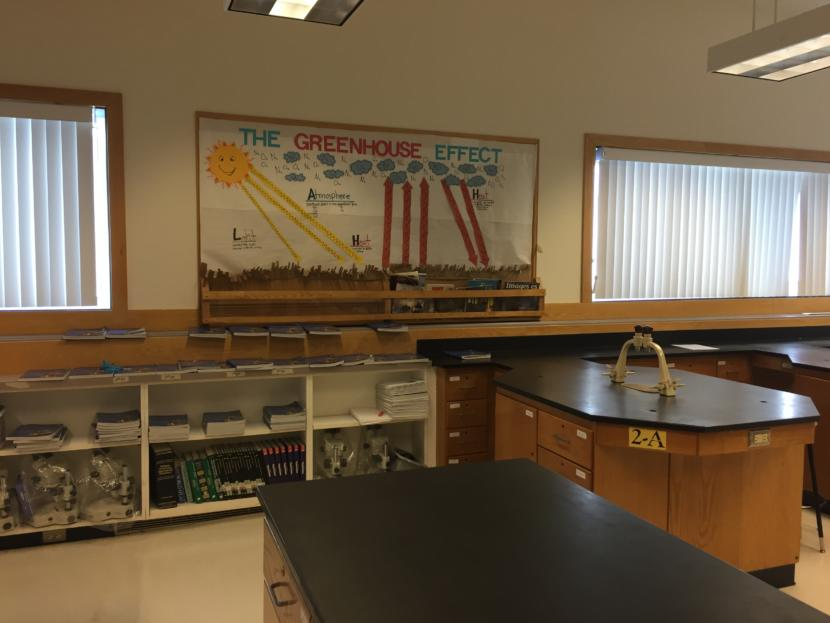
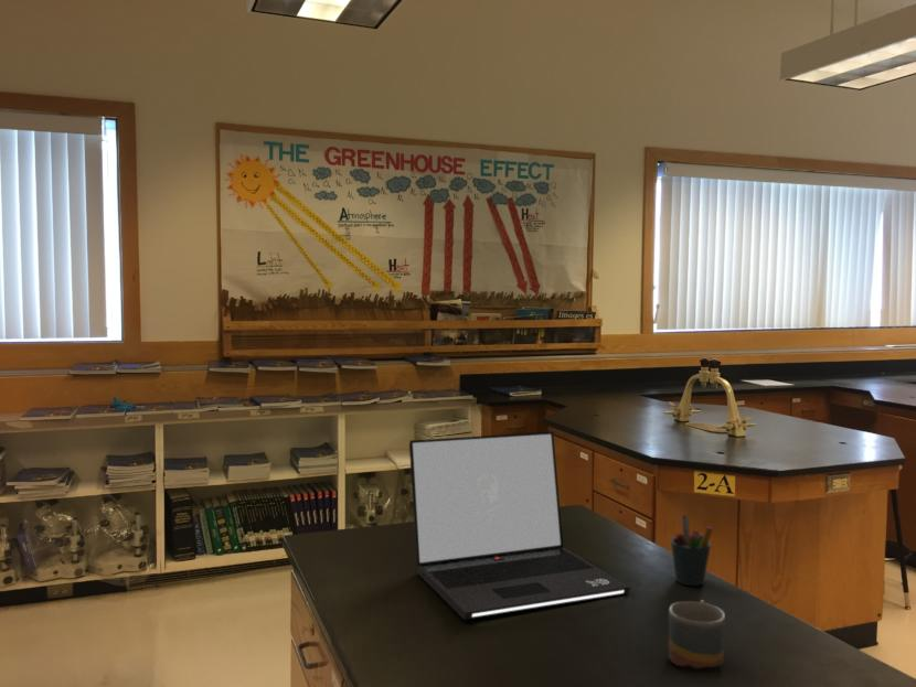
+ pen holder (691, 550)
+ laptop (514, 513)
+ mug (697, 632)
